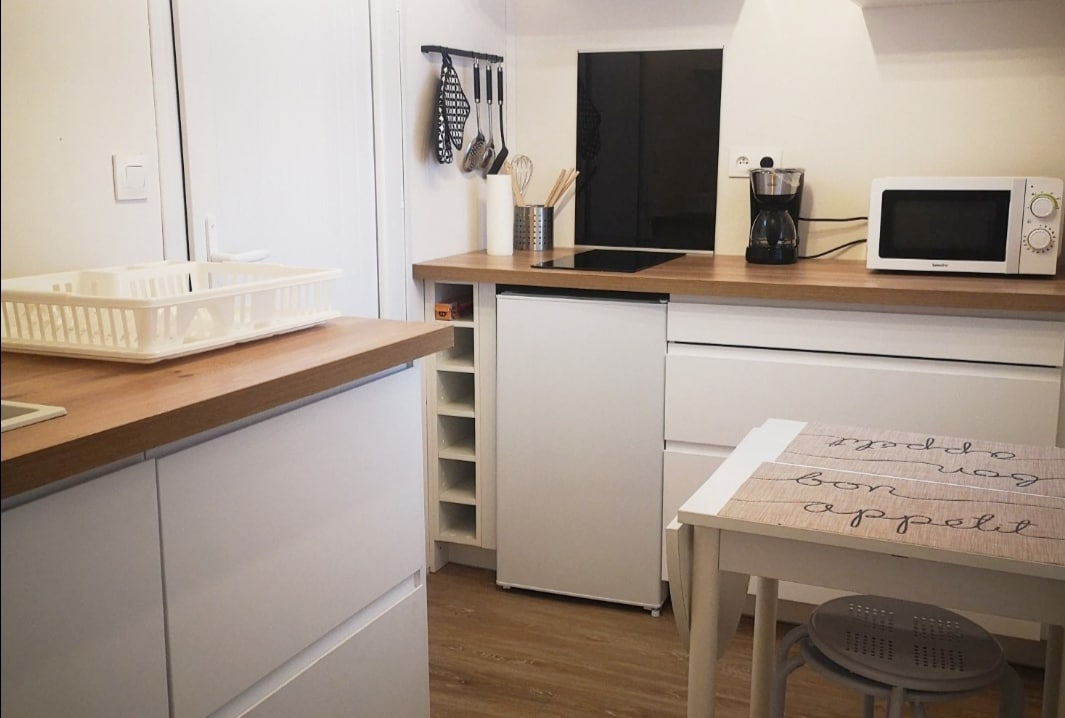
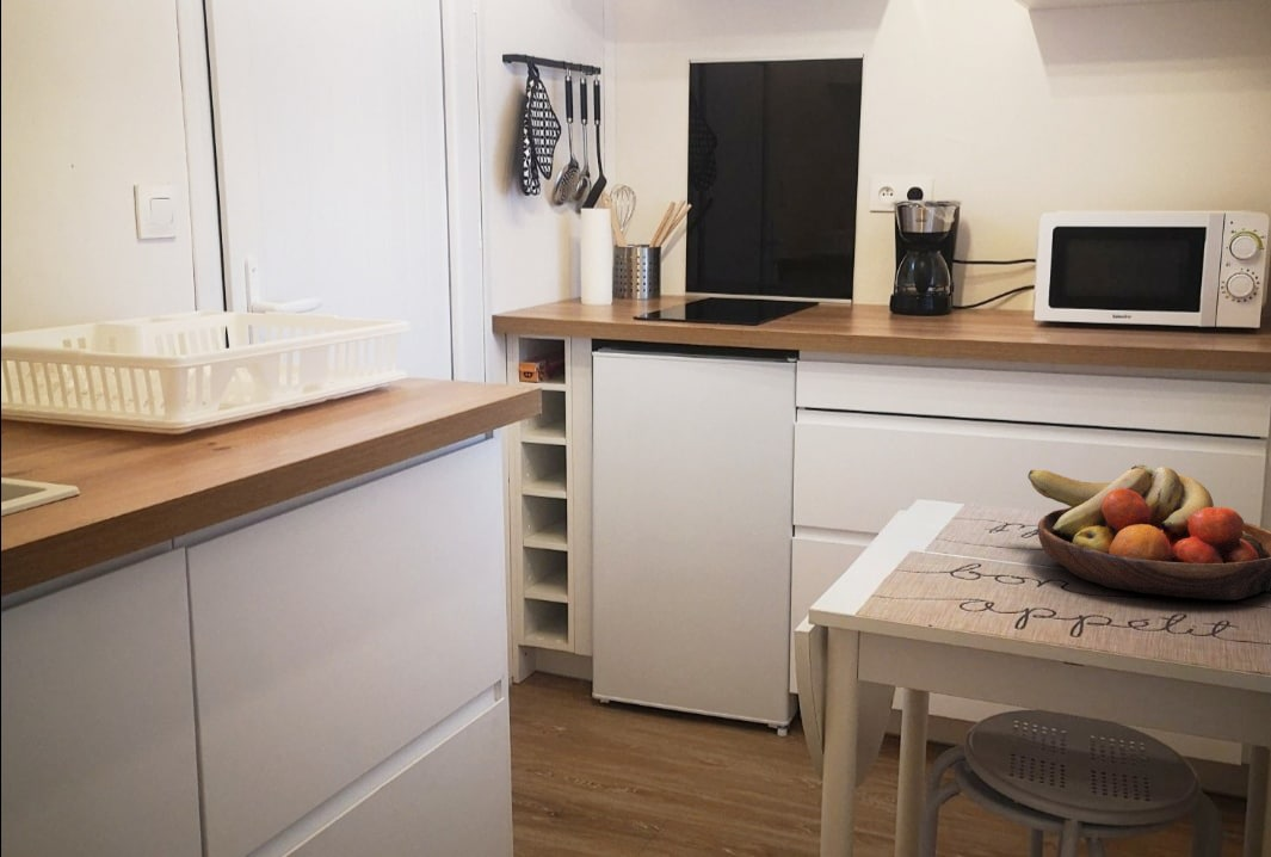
+ fruit bowl (1158, 523)
